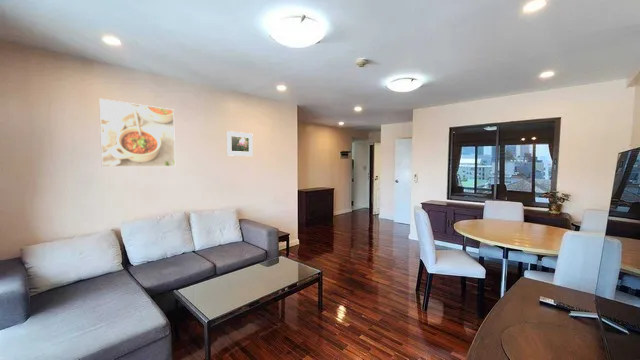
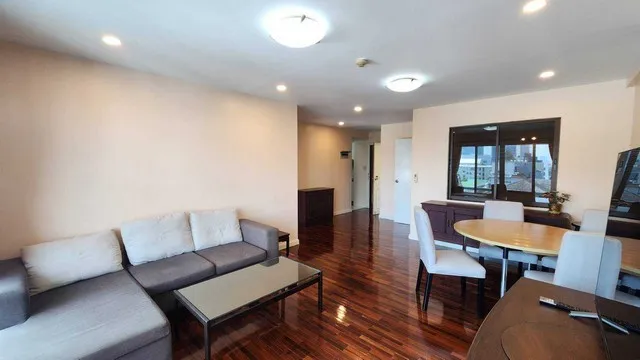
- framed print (140, 136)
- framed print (240, 144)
